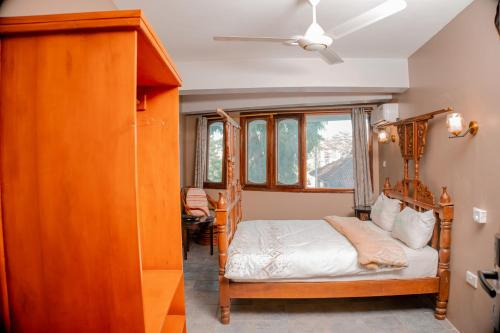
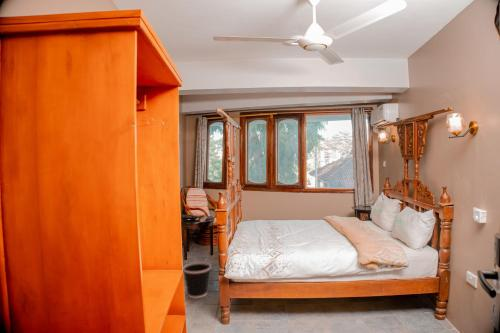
+ wastebasket (197, 280)
